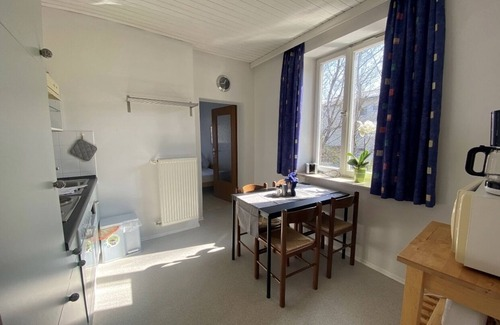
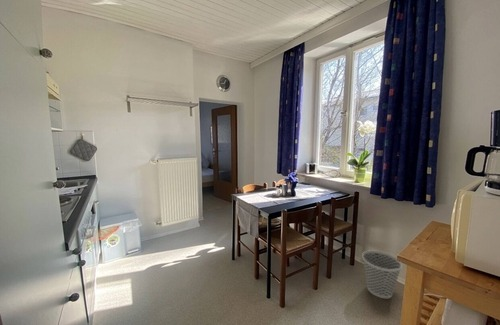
+ wastebasket (380, 274)
